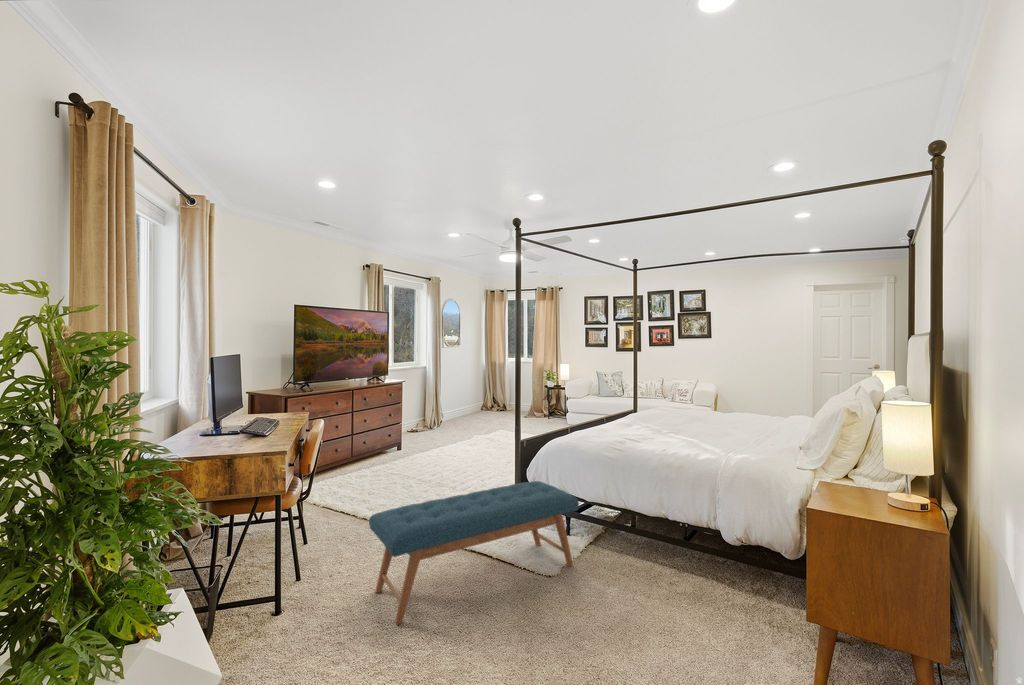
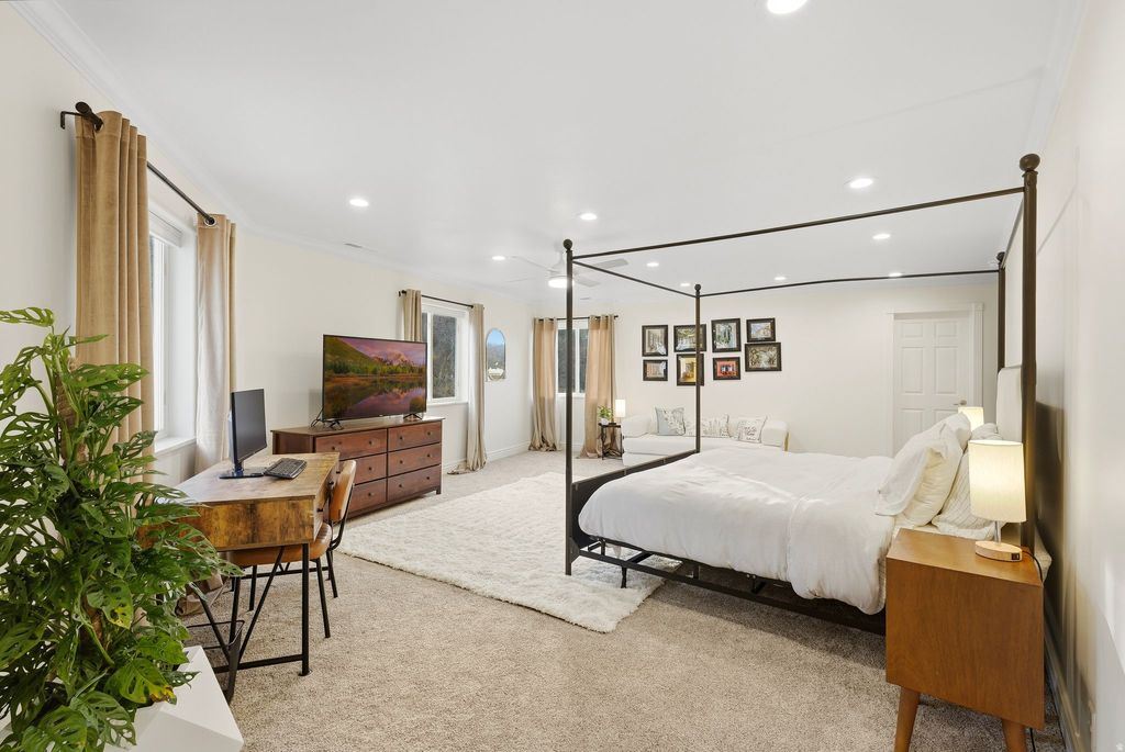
- bench (479, 538)
